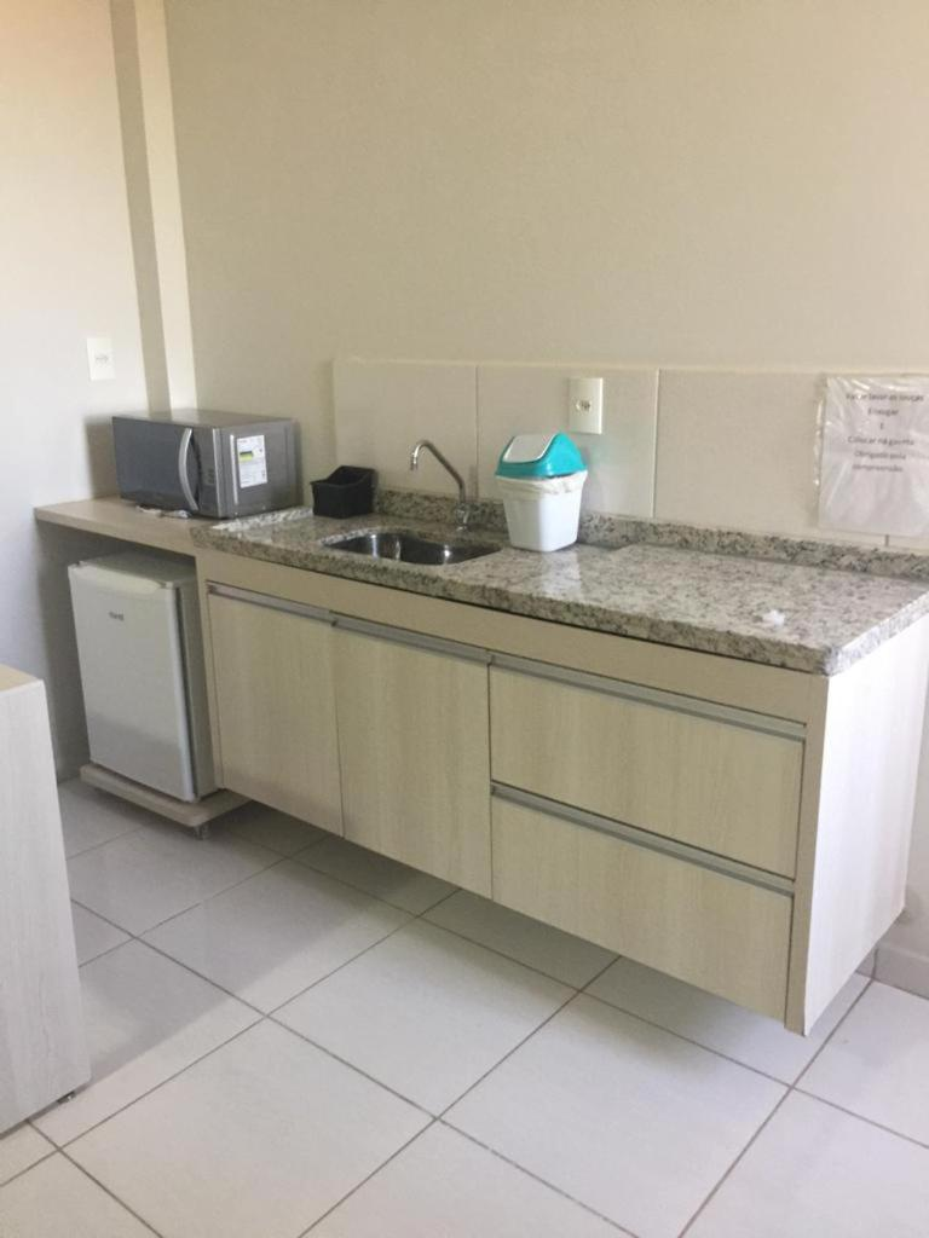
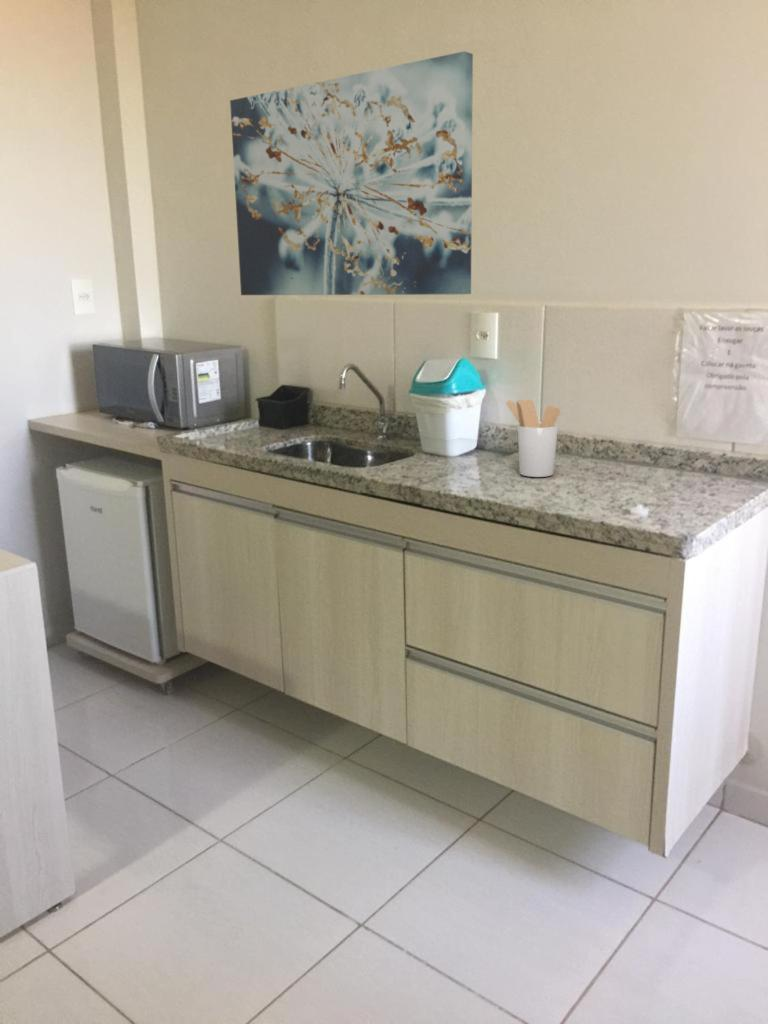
+ wall art (341, 190)
+ utensil holder (531, 435)
